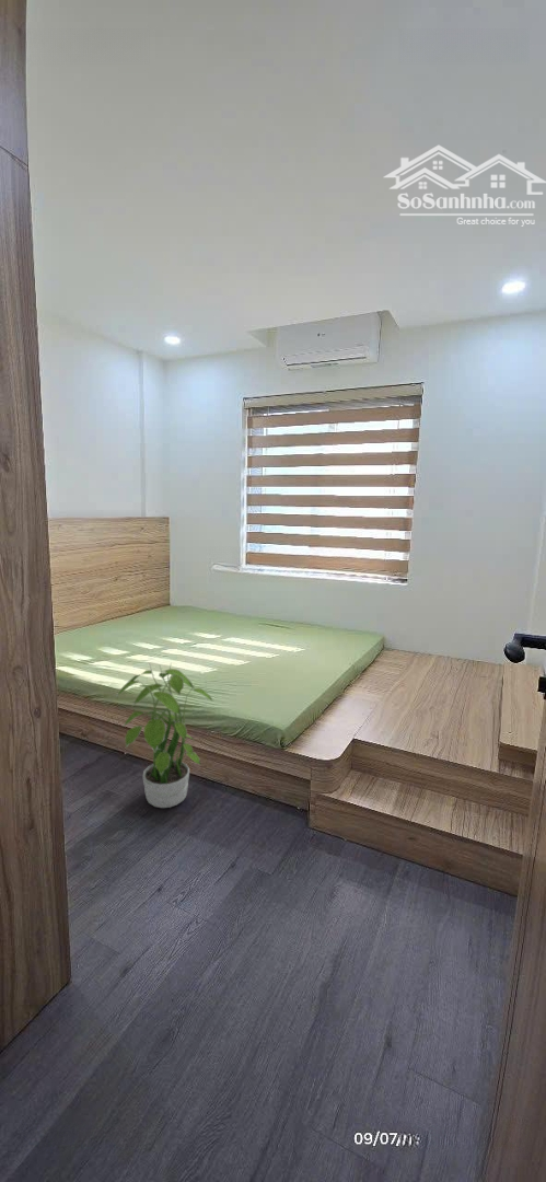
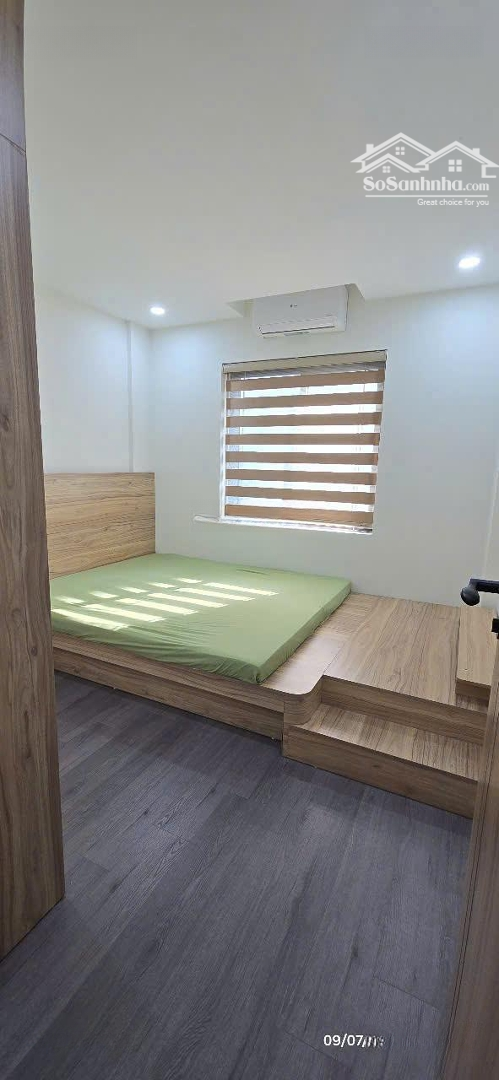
- potted plant (156, 734)
